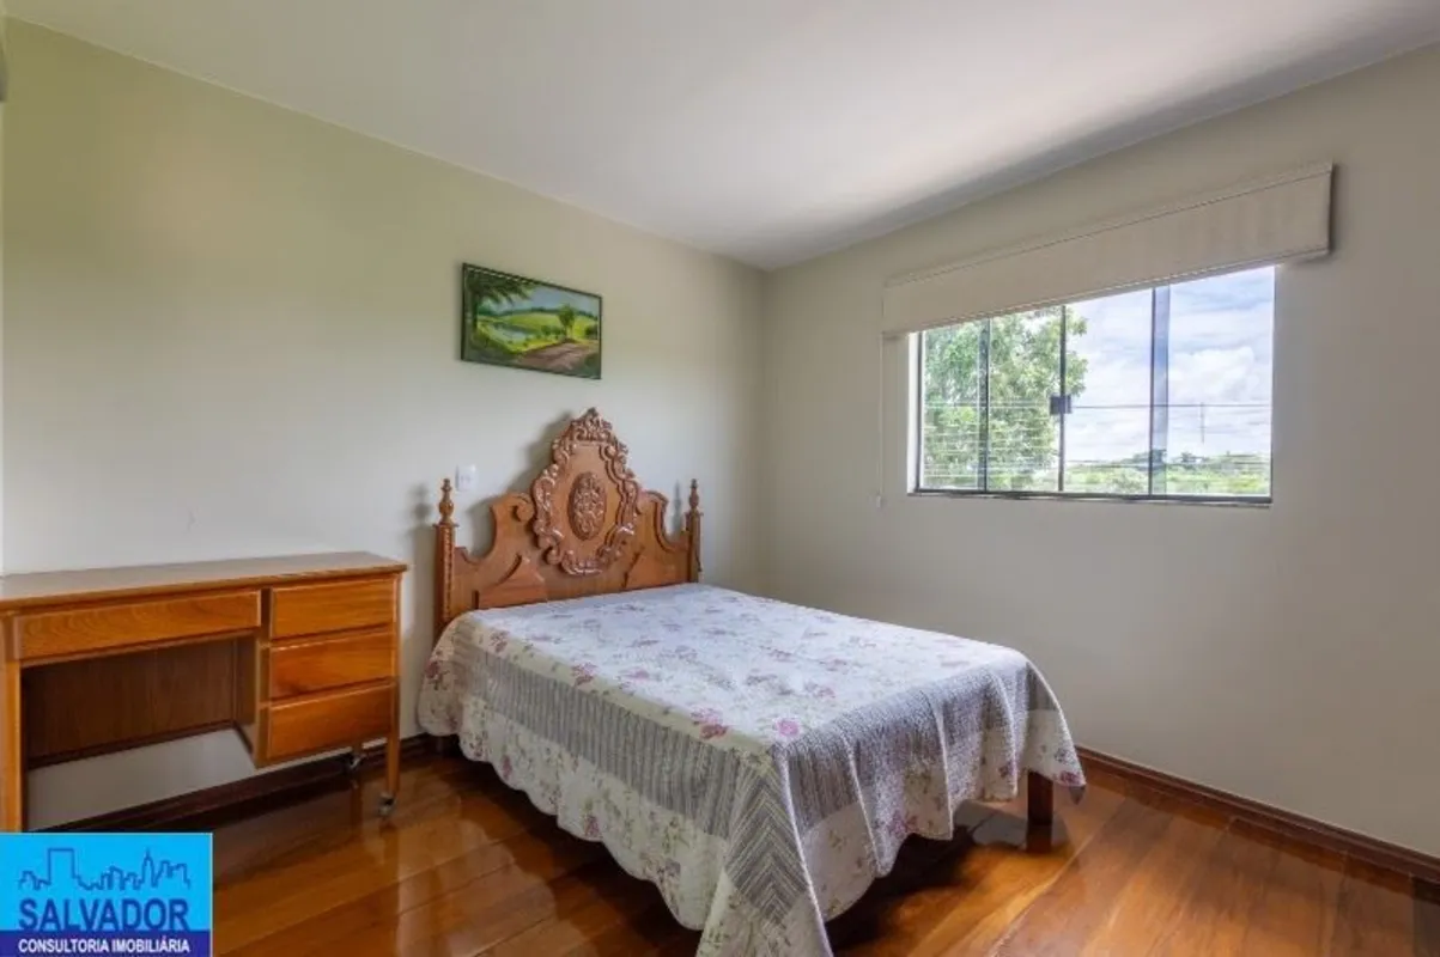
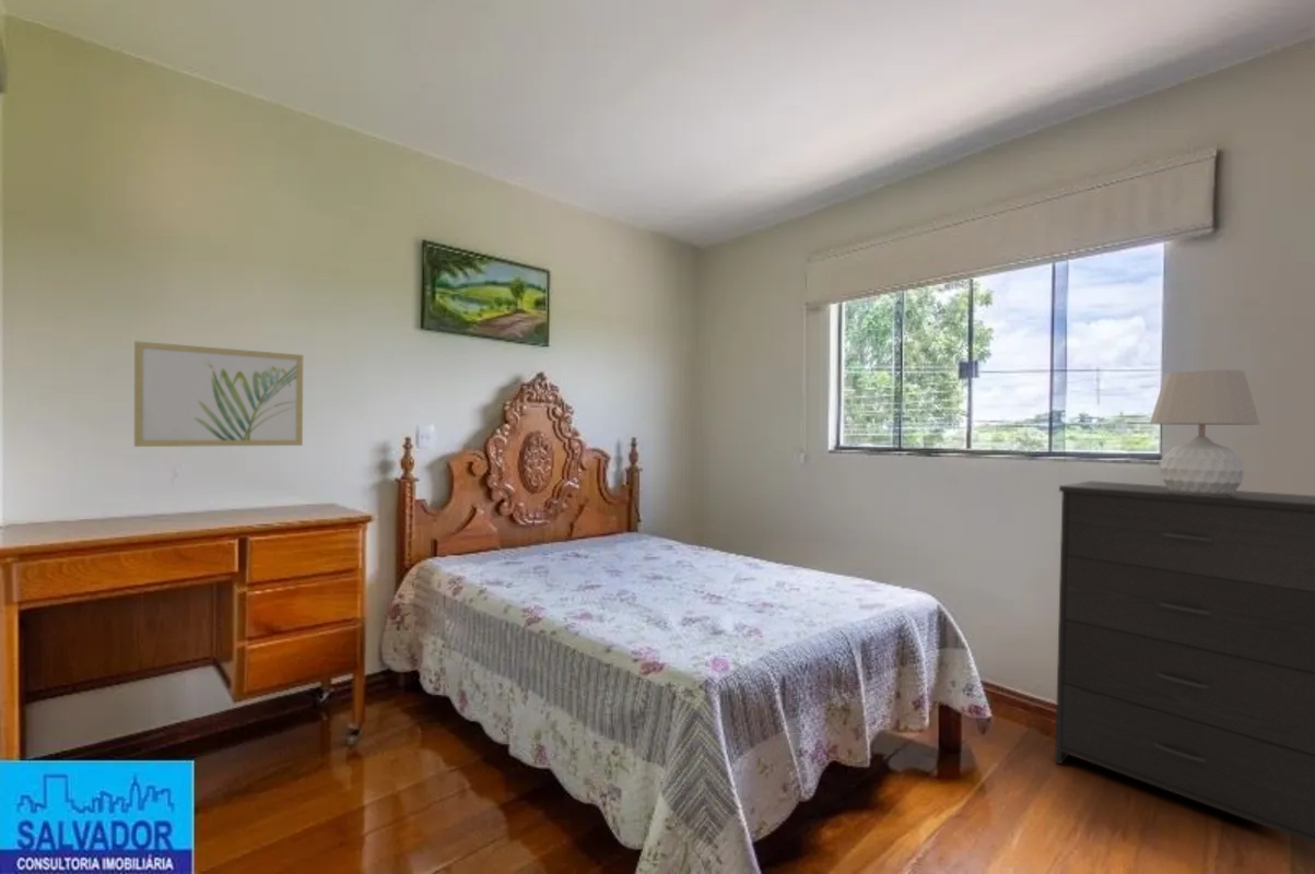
+ dresser (1191, 640)
+ table lamp (1201, 432)
+ wall art (224, 397)
